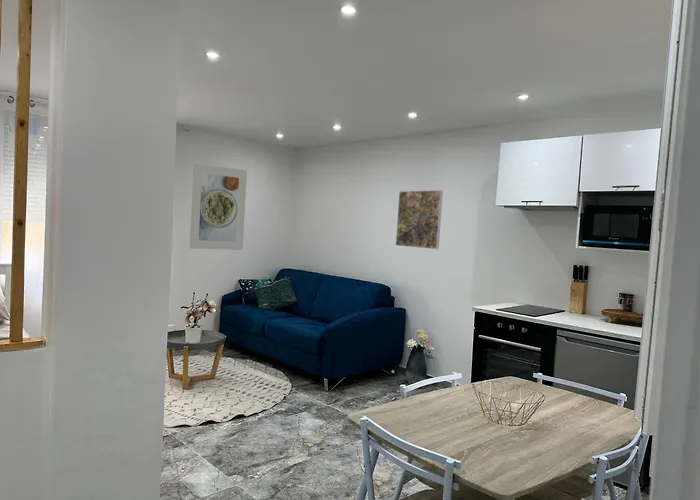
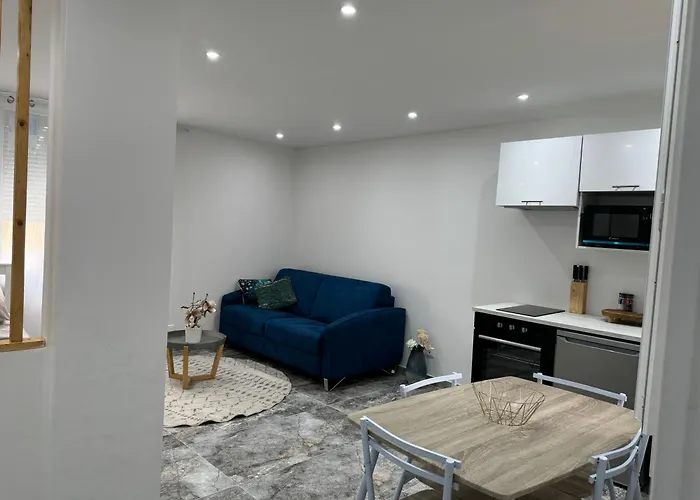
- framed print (418, 219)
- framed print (219, 208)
